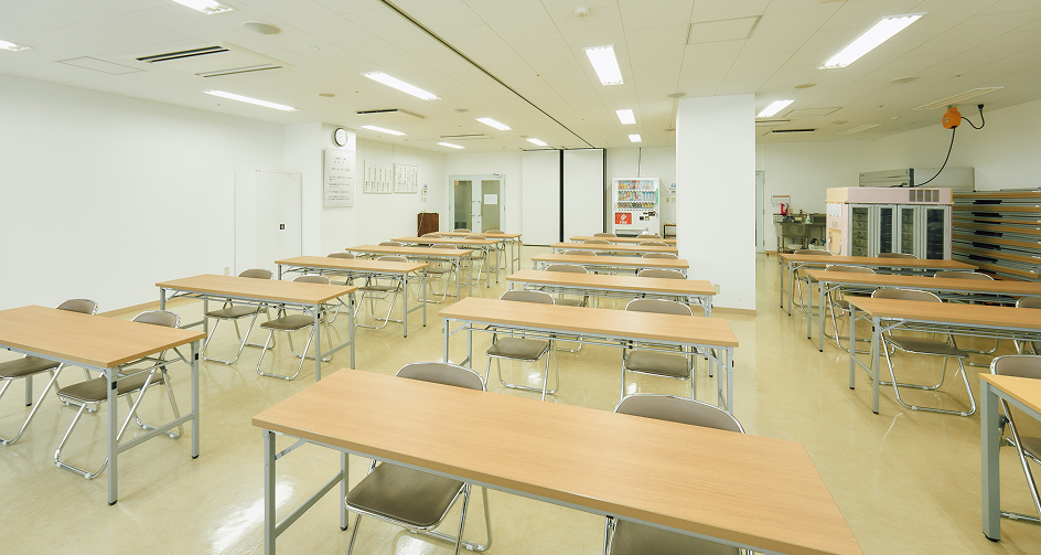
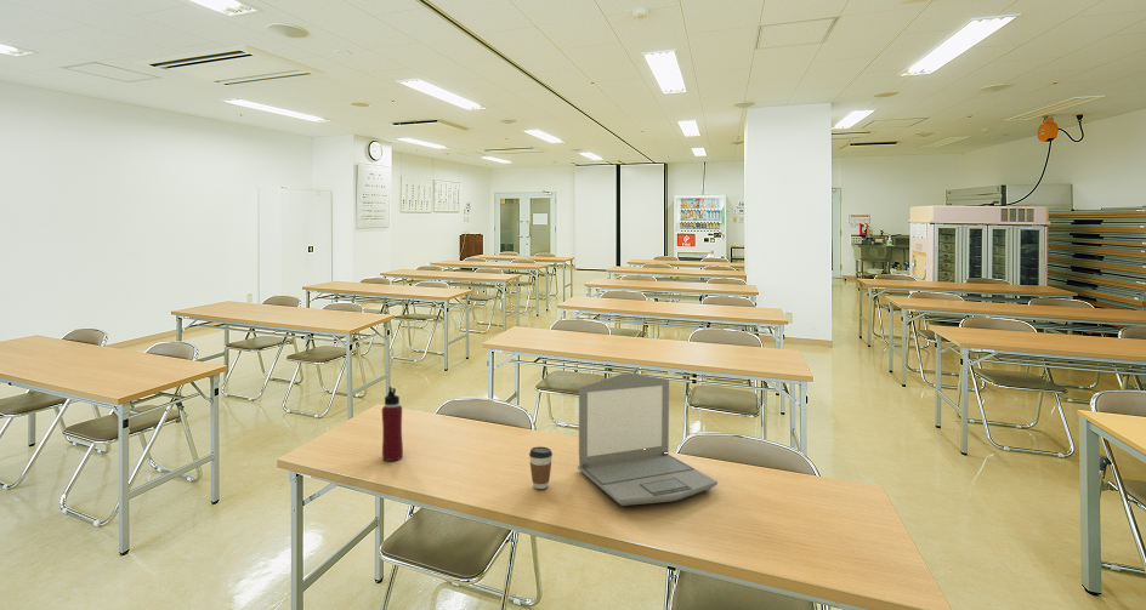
+ coffee cup (540, 467)
+ water bottle (392, 422)
+ laptop (647, 432)
